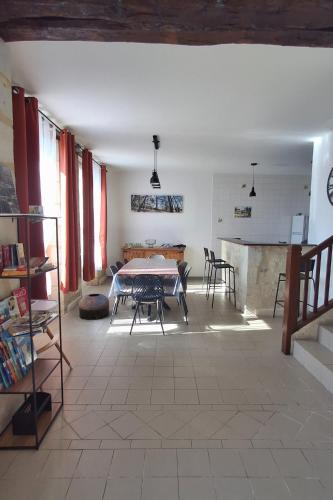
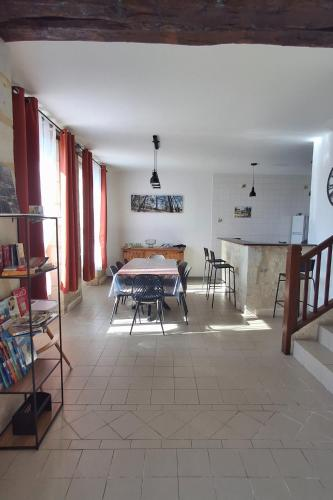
- pouf (94, 305)
